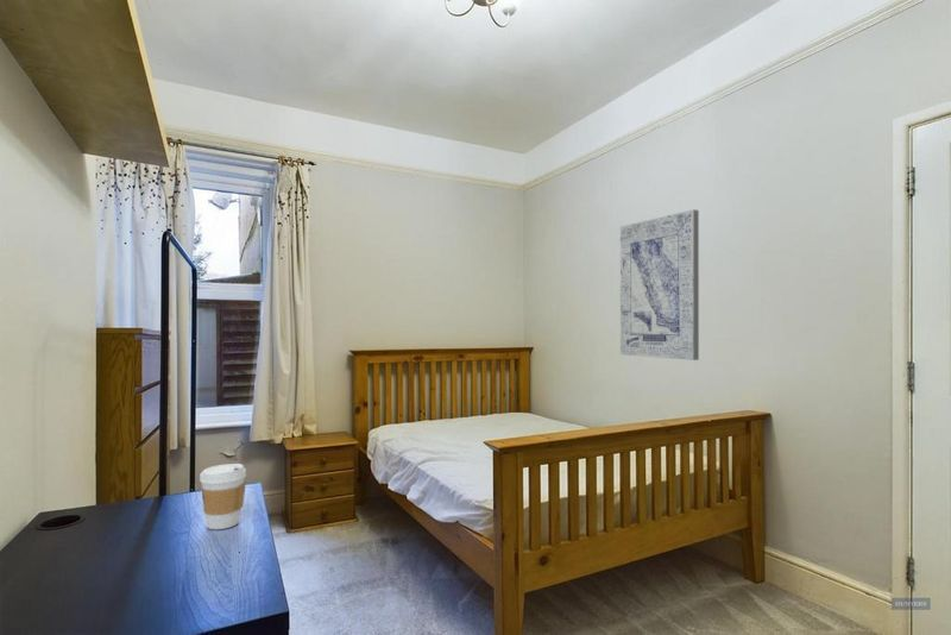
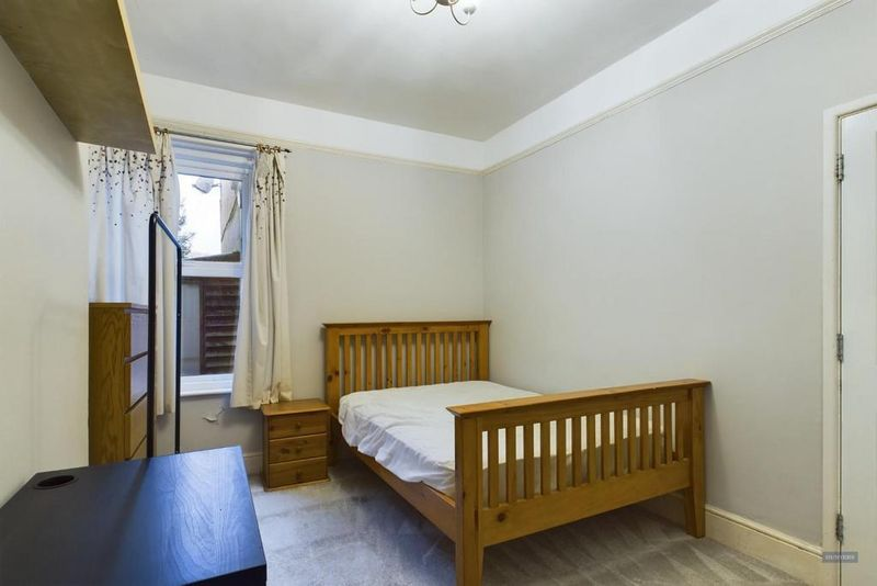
- wall art (656, 288)
- coffee cup (222, 495)
